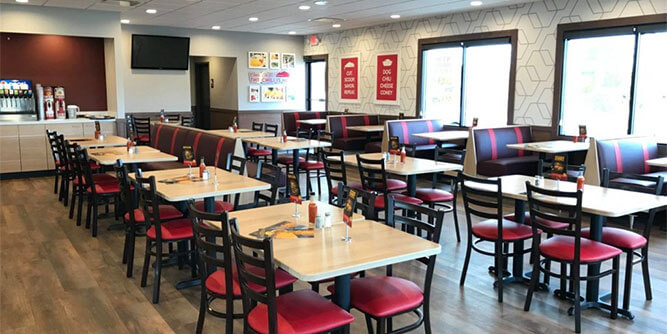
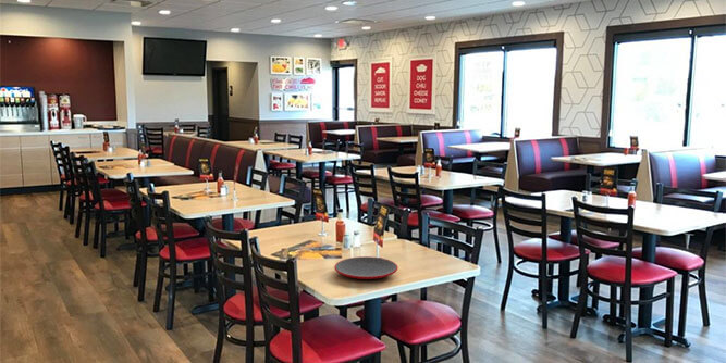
+ plate (366, 268)
